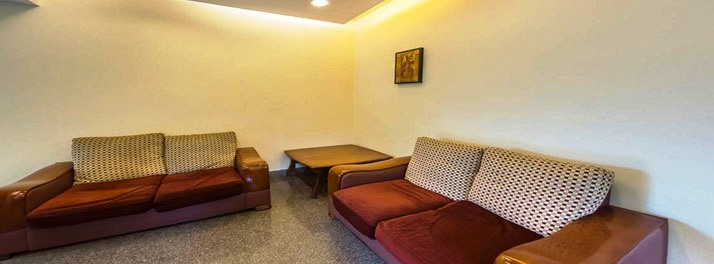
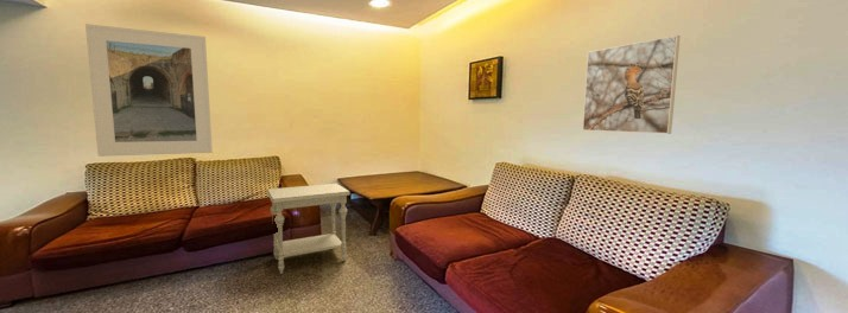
+ side table (314, 236)
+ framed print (625, 89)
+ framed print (153, 94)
